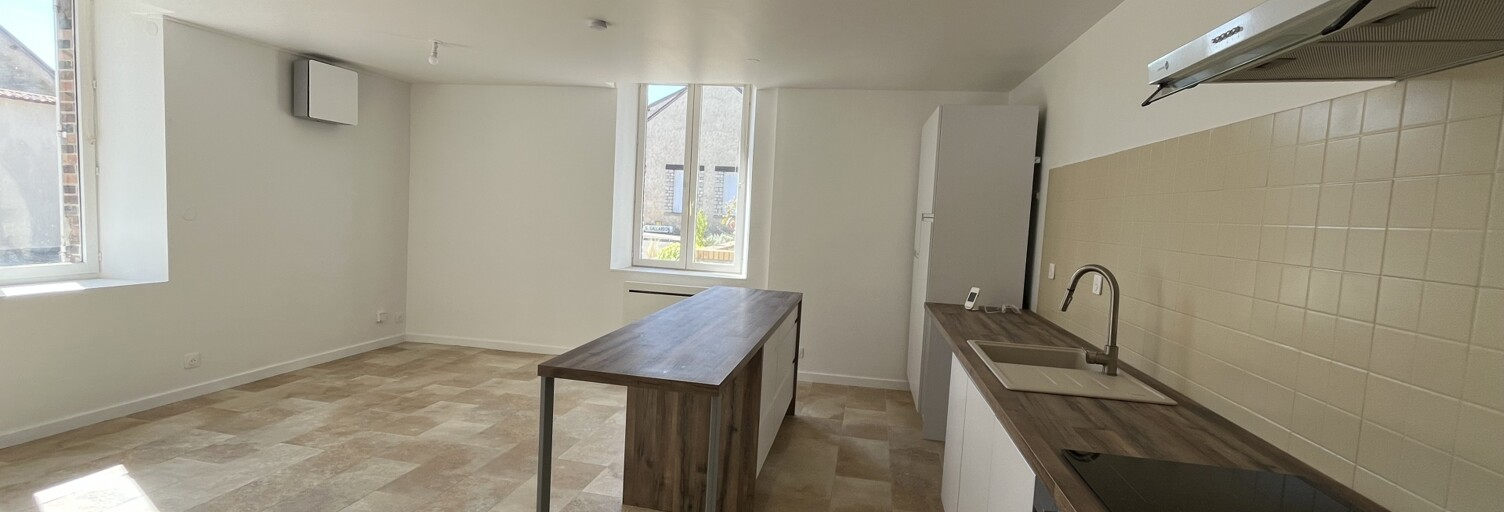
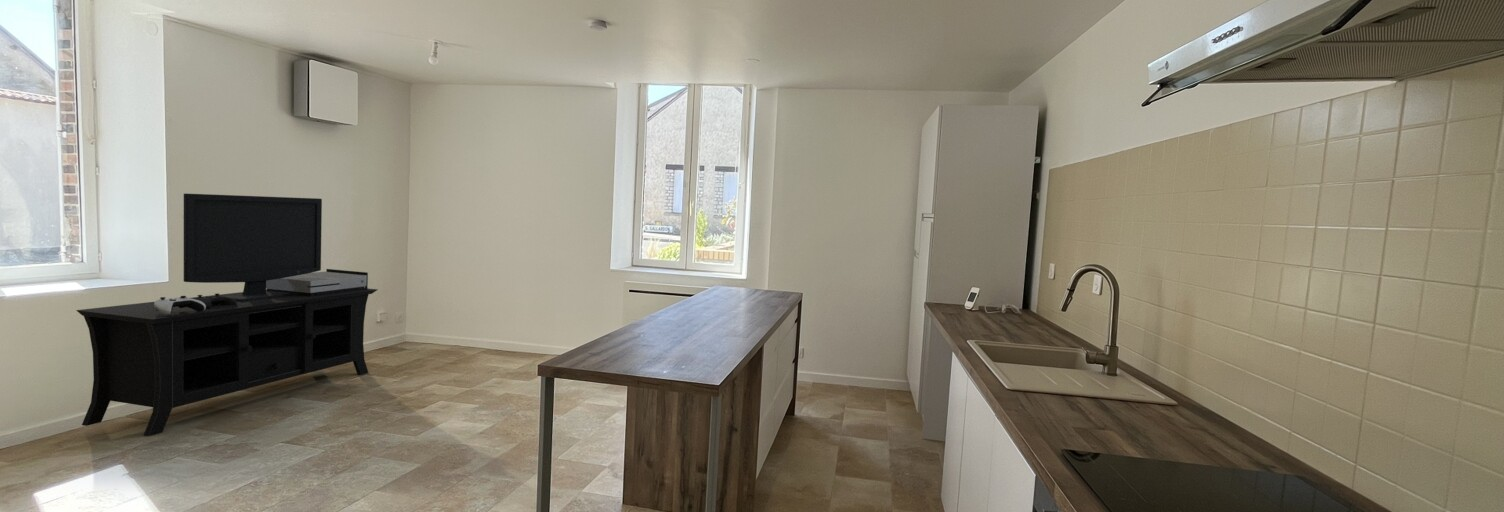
+ media console (251, 296)
